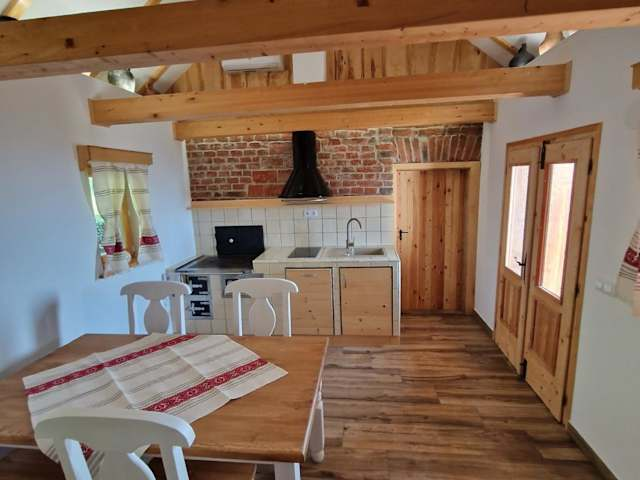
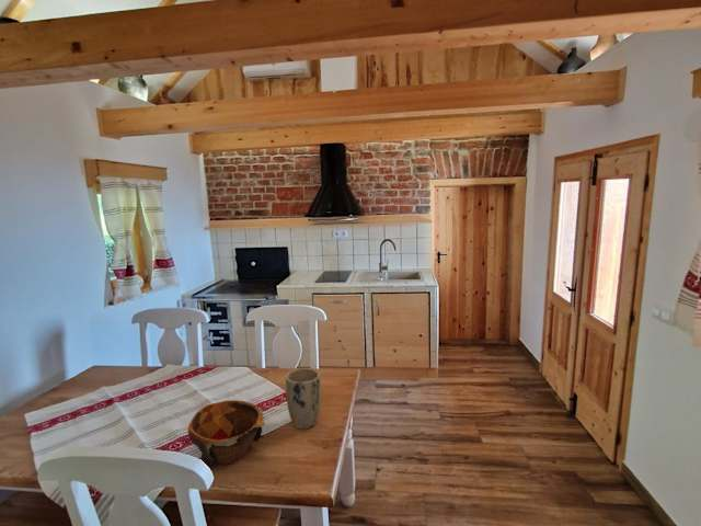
+ bowl (227, 434)
+ plant pot (303, 399)
